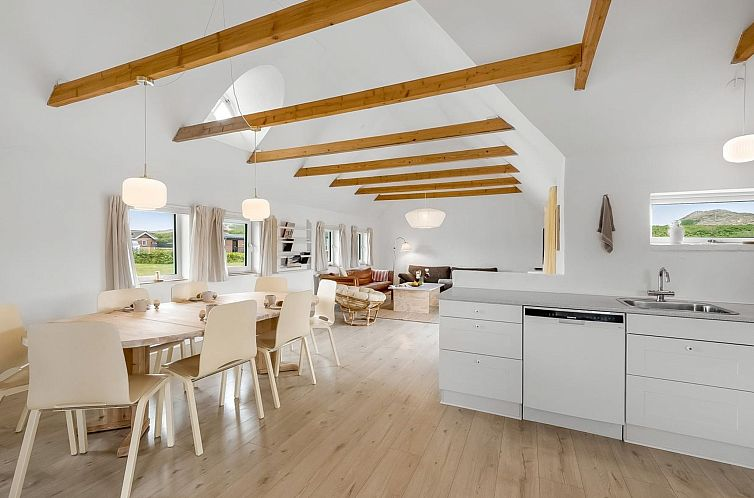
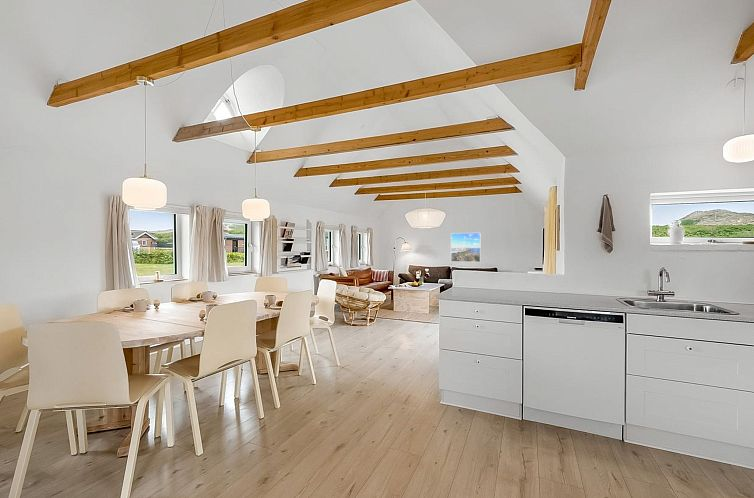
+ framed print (465, 247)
